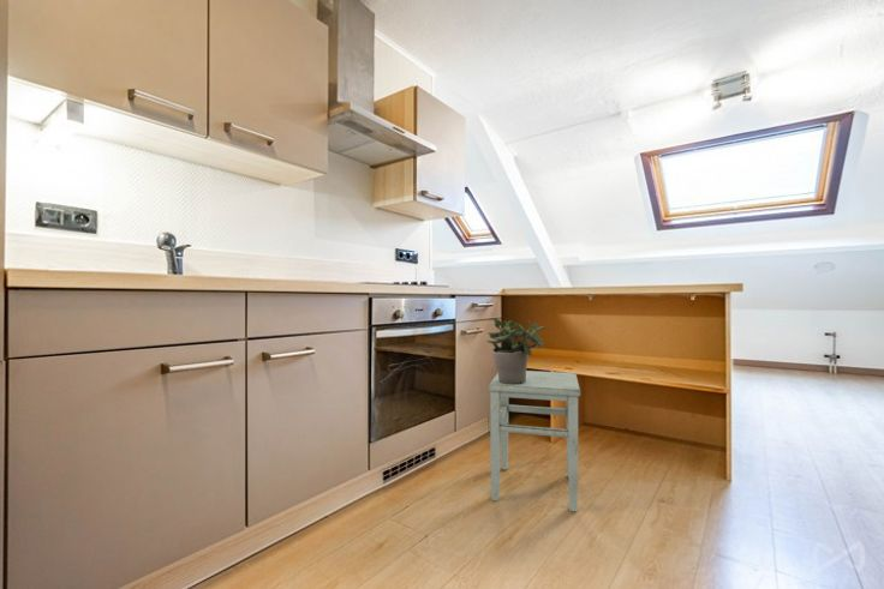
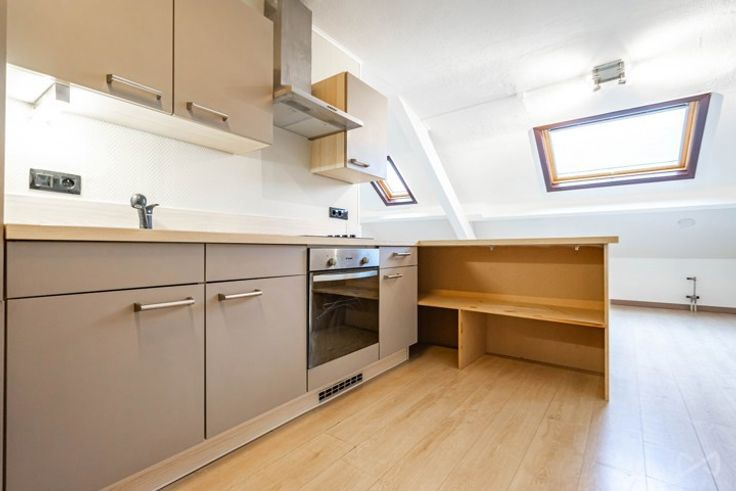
- potted plant (519, 349)
- stool (534, 432)
